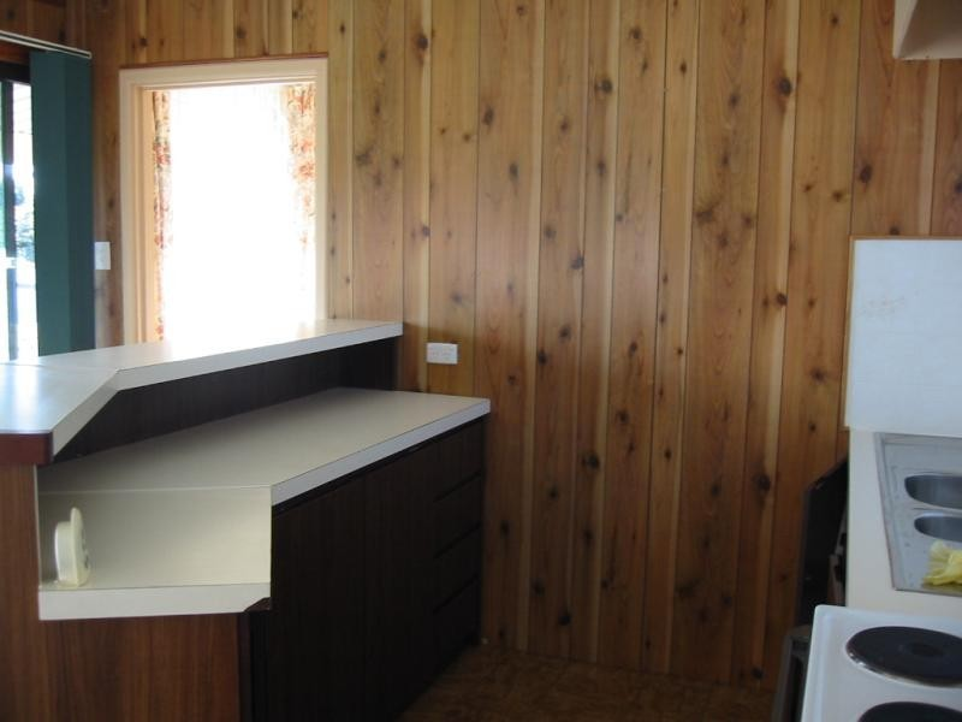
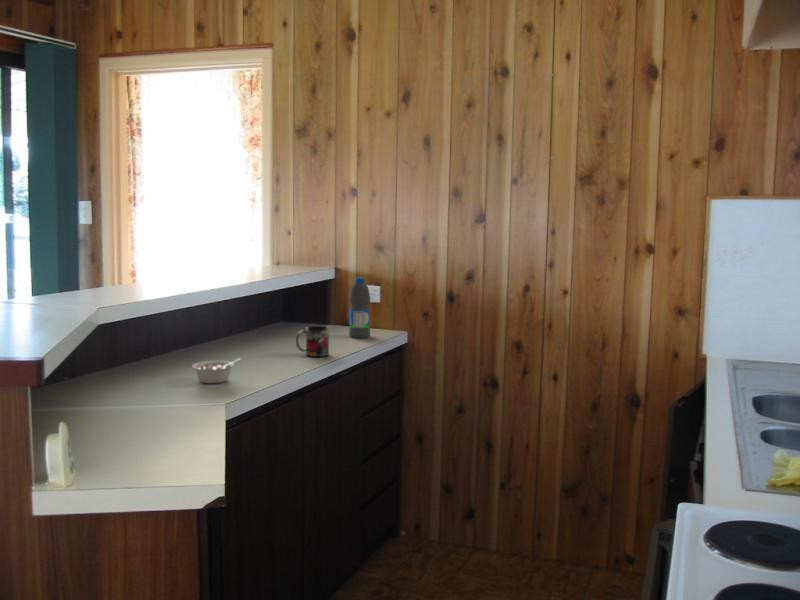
+ mug (312, 341)
+ water bottle (359, 308)
+ legume (214, 370)
